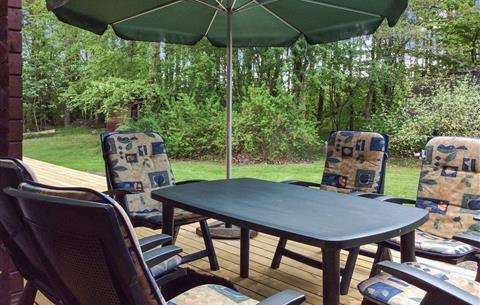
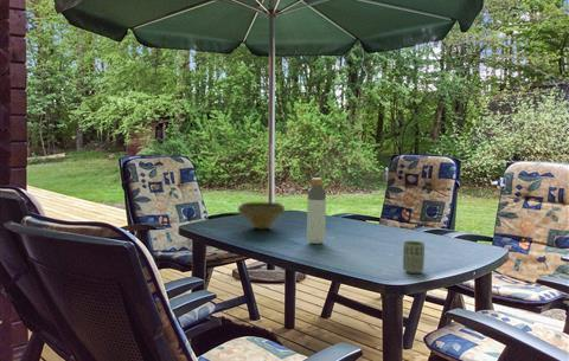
+ cup (413, 257)
+ bottle (317, 211)
+ bowl (261, 215)
